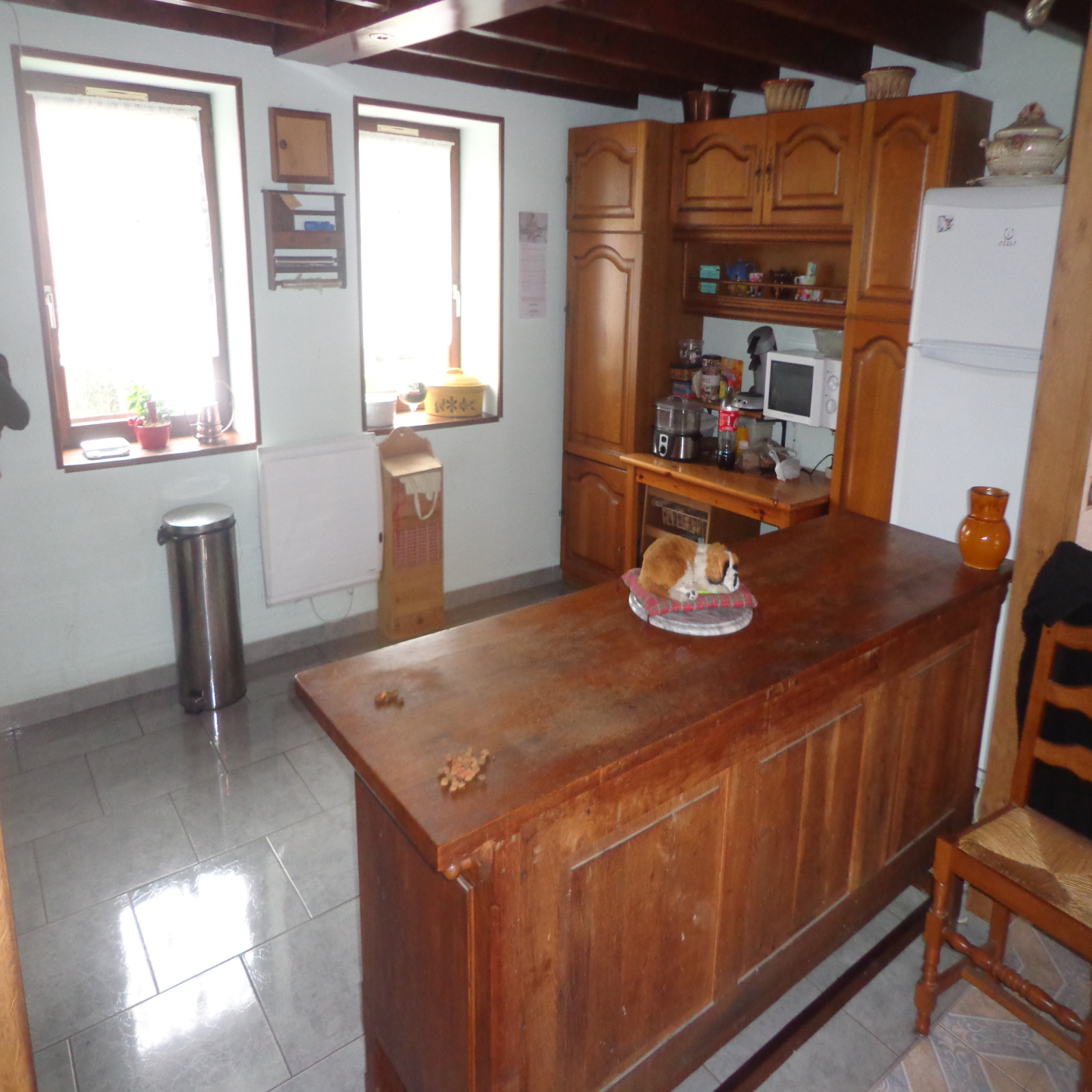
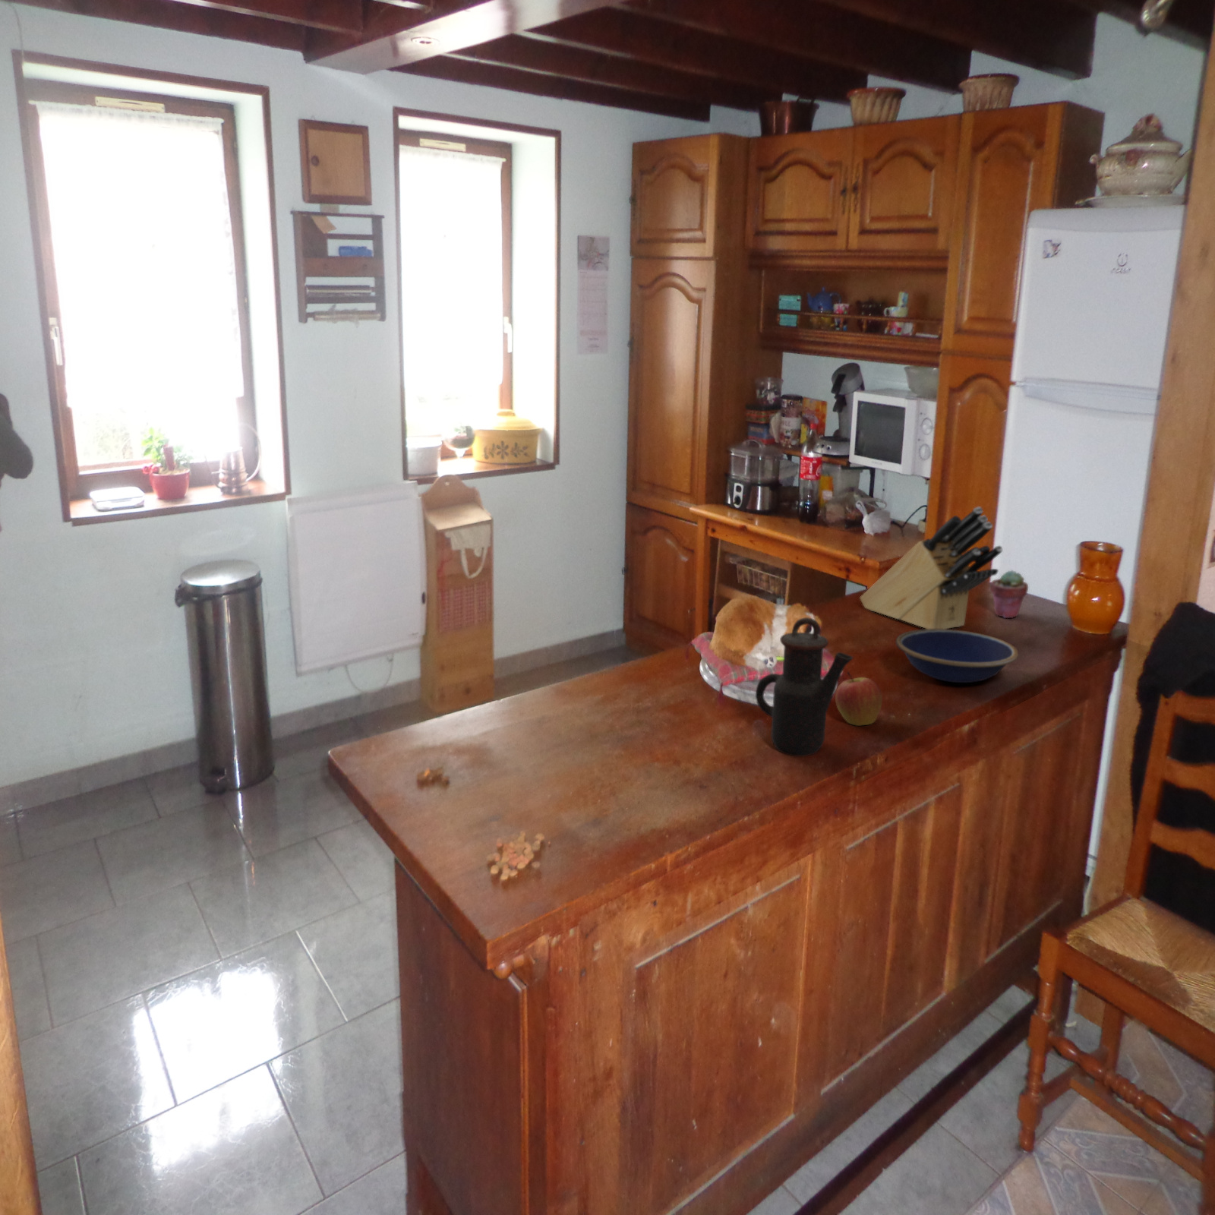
+ potted succulent (1008, 592)
+ bowl (954, 661)
+ knife block (929, 562)
+ apple (858, 698)
+ teapot (801, 683)
